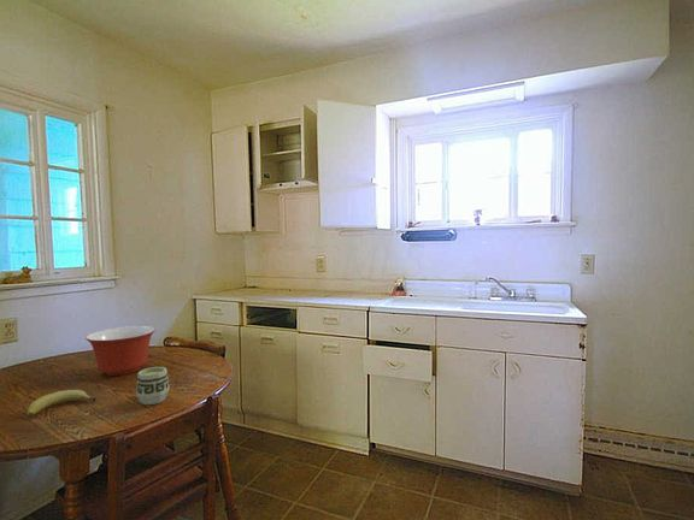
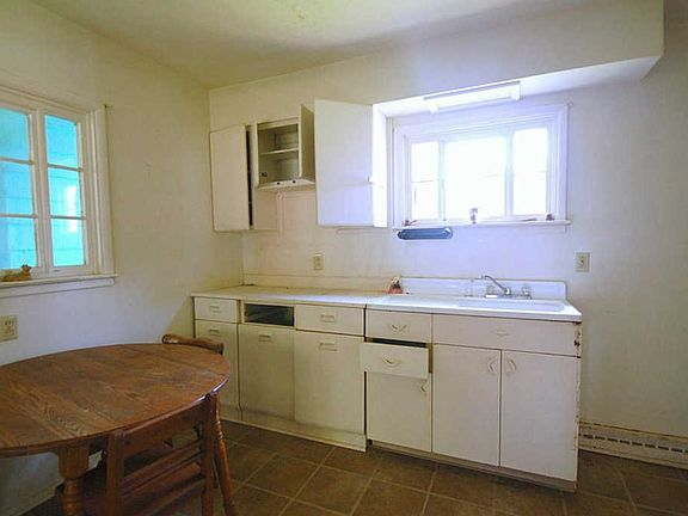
- mixing bowl (122, 350)
- fruit (61, 400)
- cup (153, 385)
